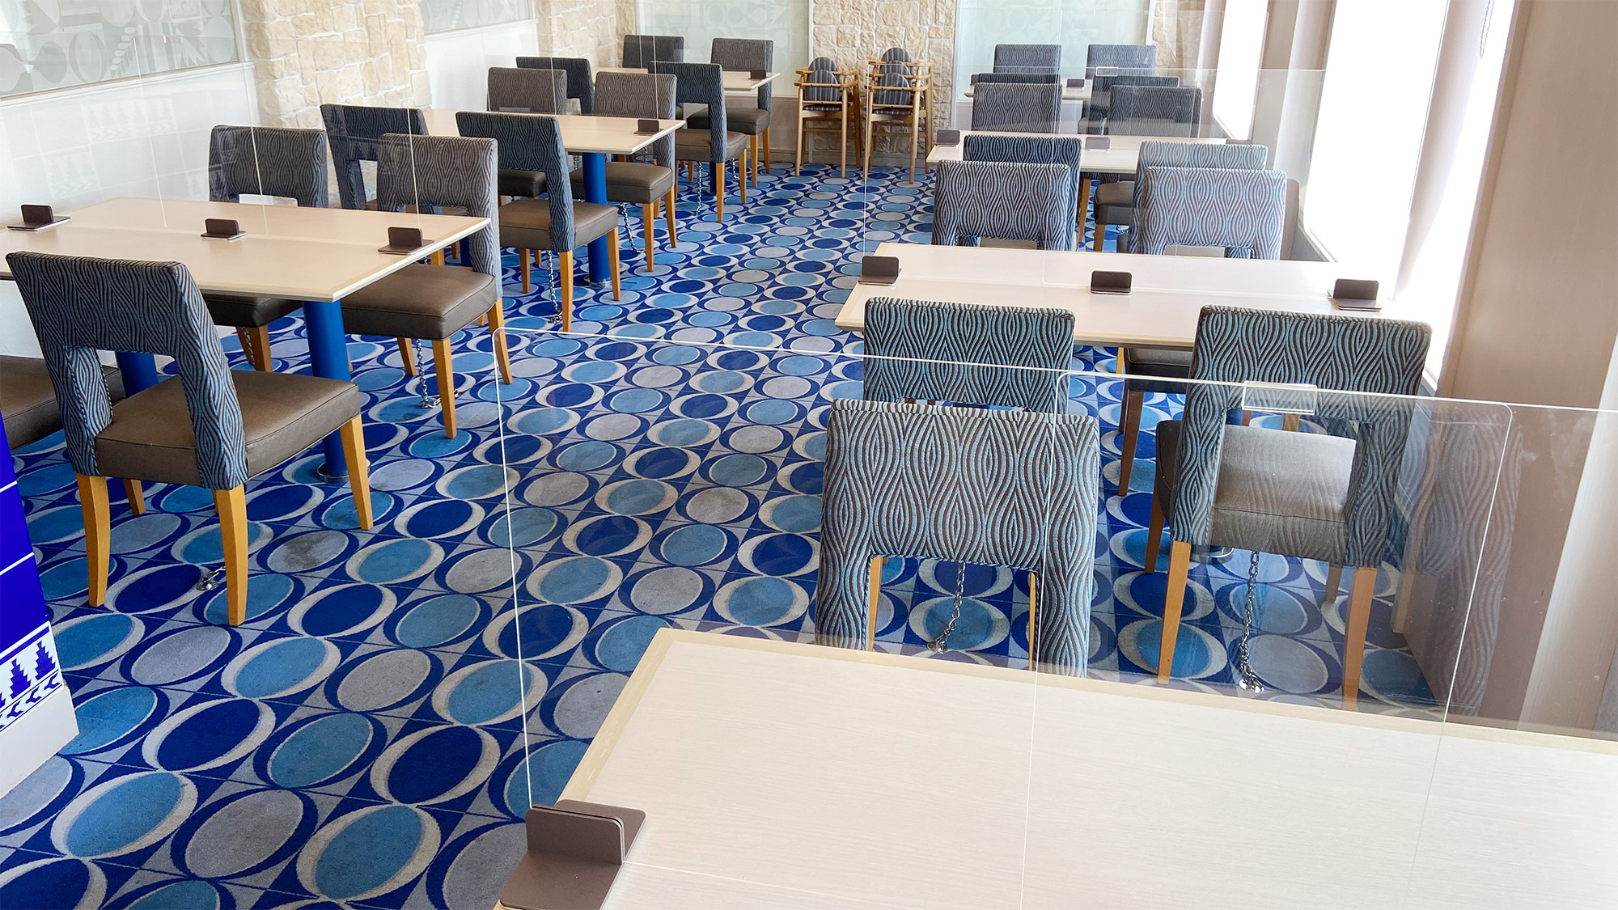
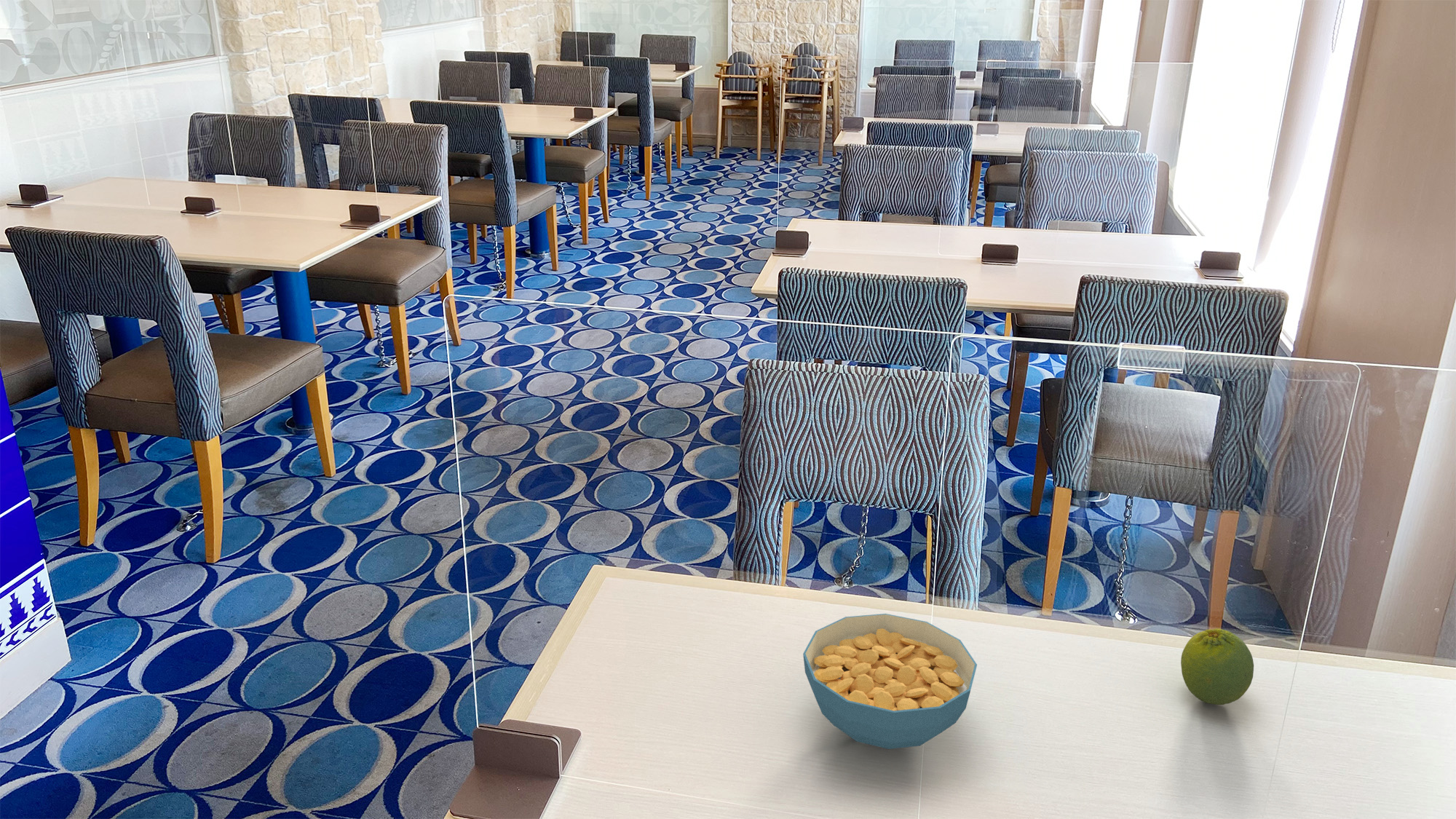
+ fruit (1216, 665)
+ cereal bowl (887, 694)
